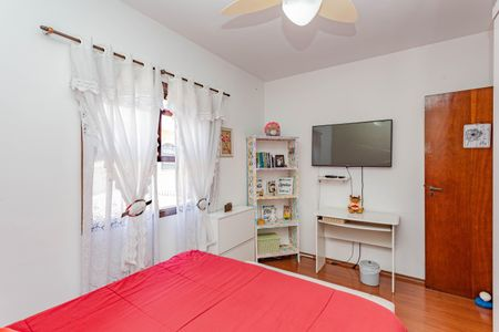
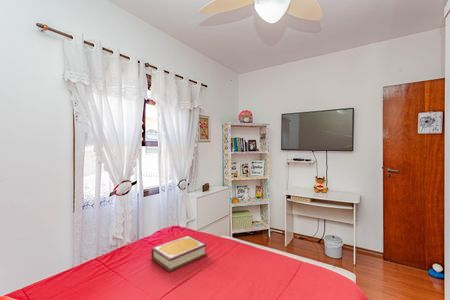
+ book (179, 251)
